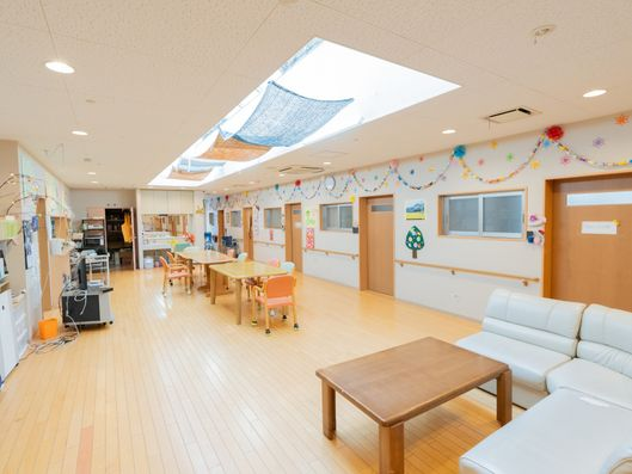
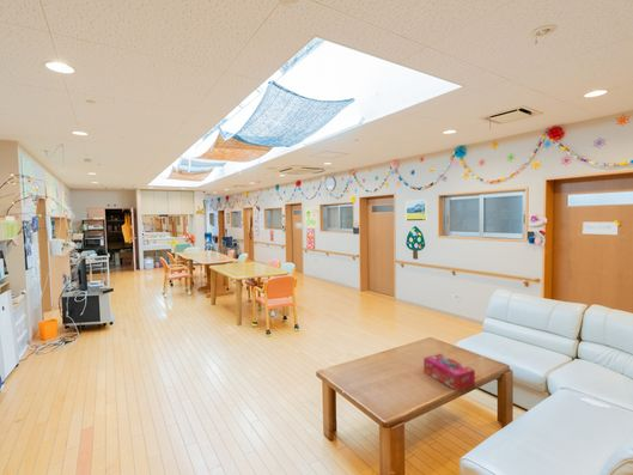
+ tissue box (448, 371)
